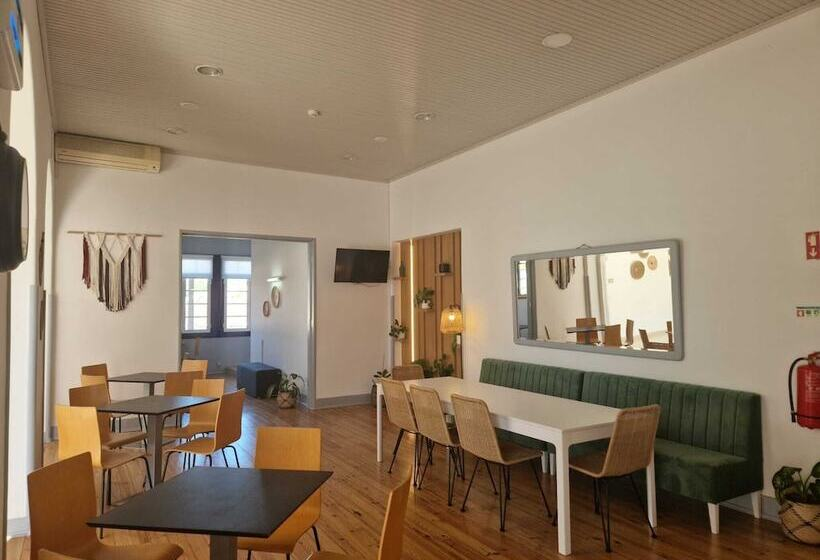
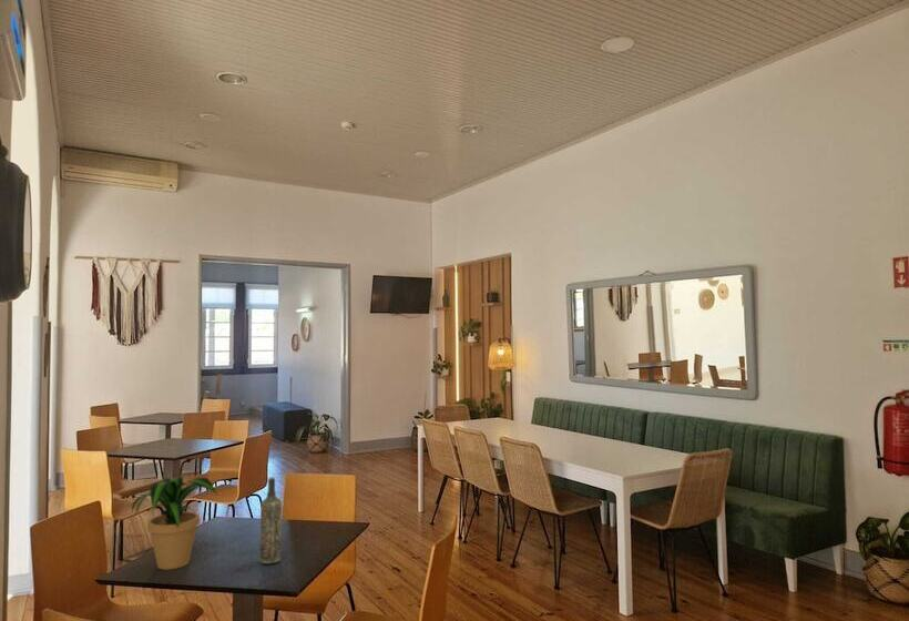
+ bottle (270, 519)
+ potted plant (173, 520)
